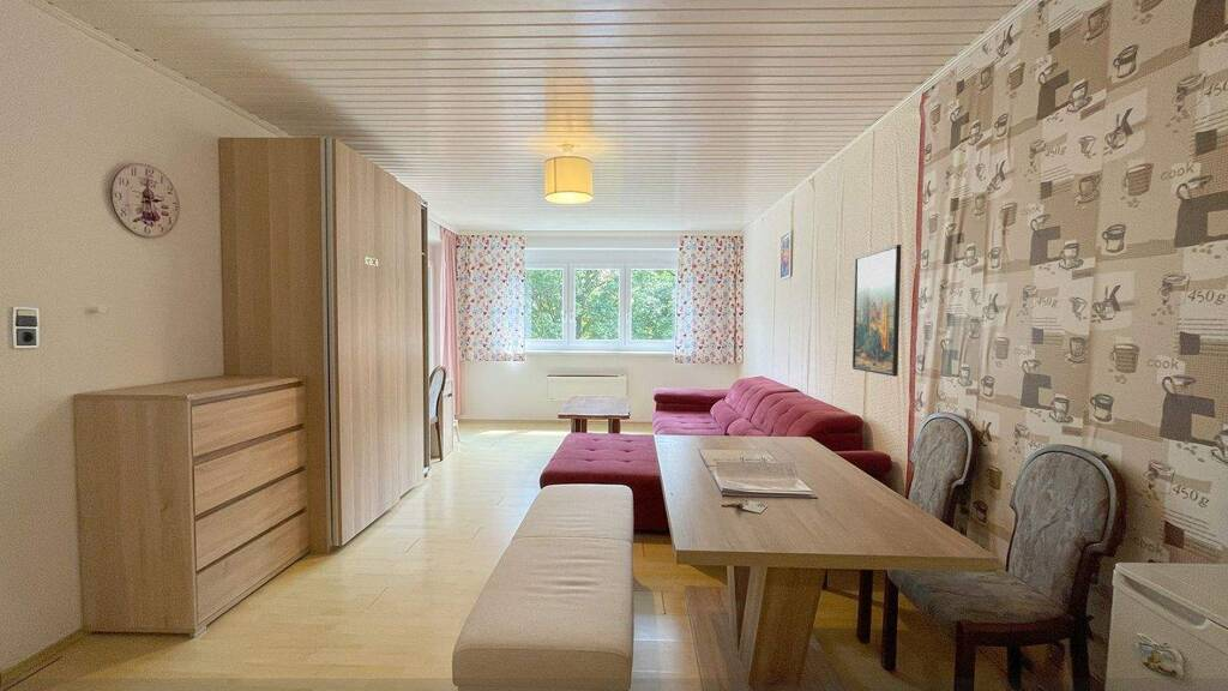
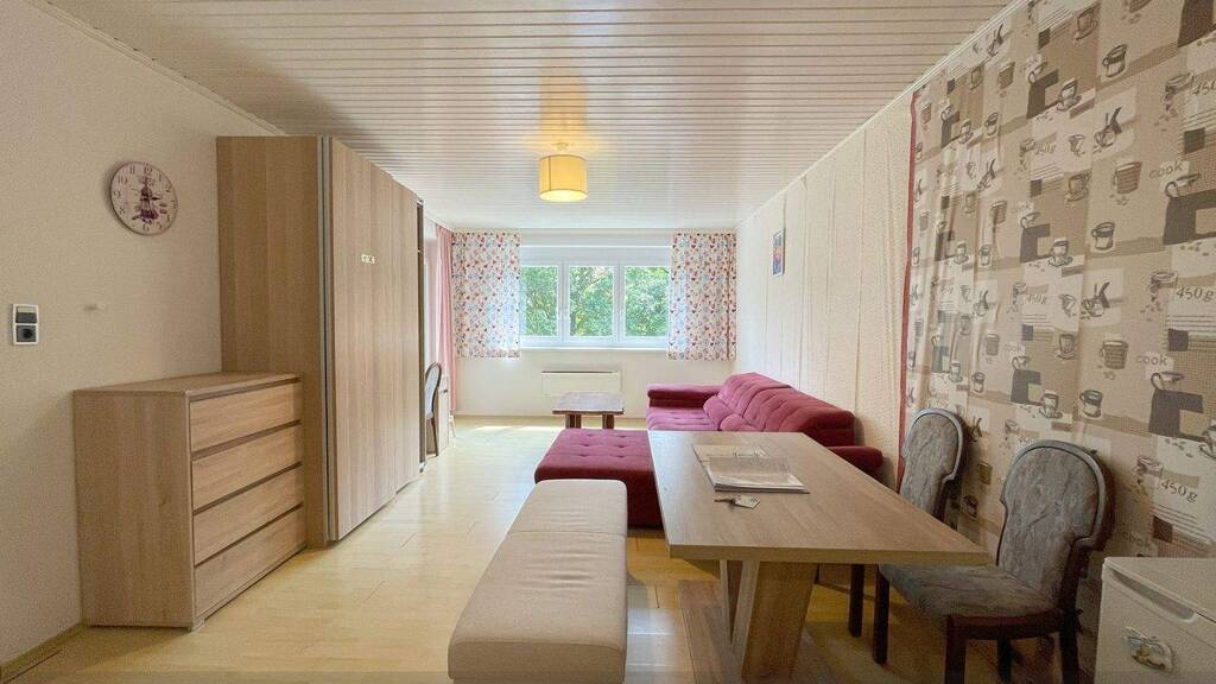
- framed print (874, 312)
